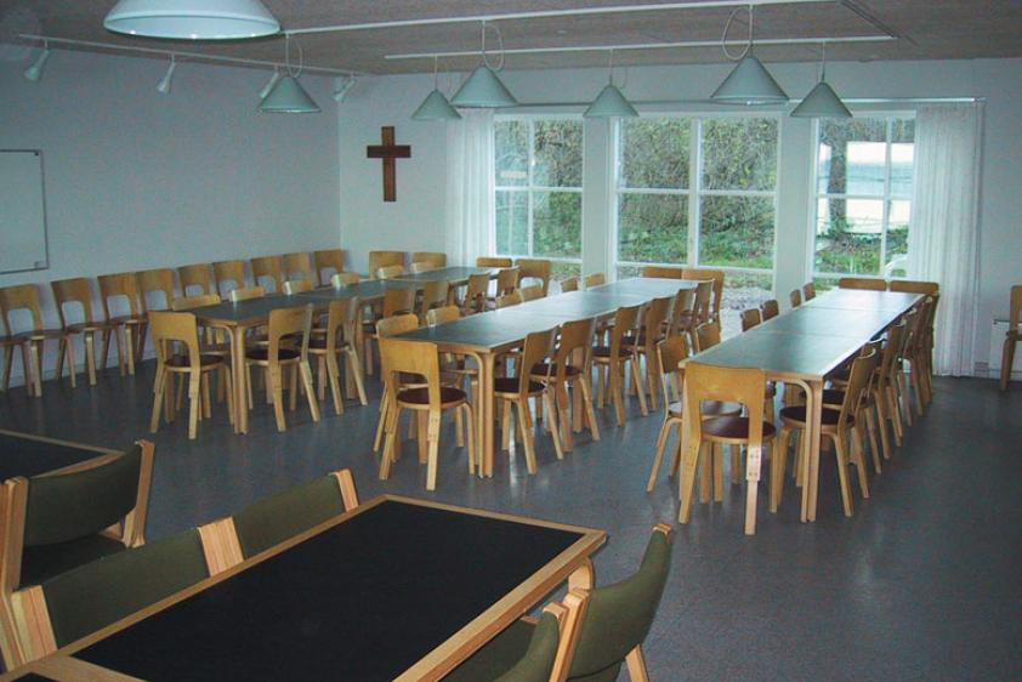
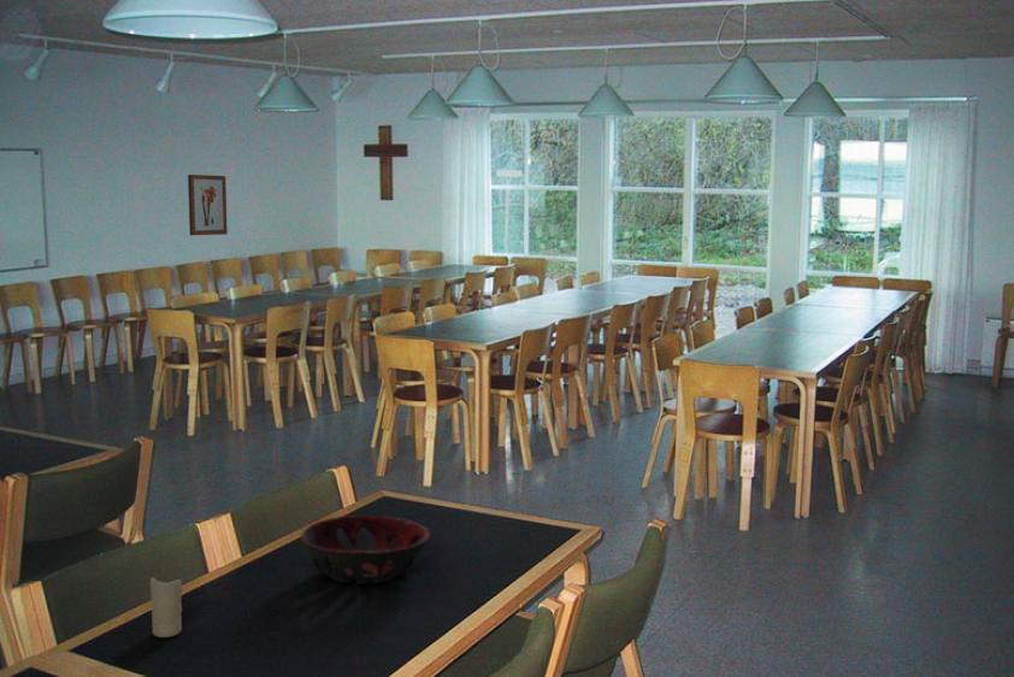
+ wall art (207, 205)
+ decorative bowl (366, 552)
+ candle (166, 604)
